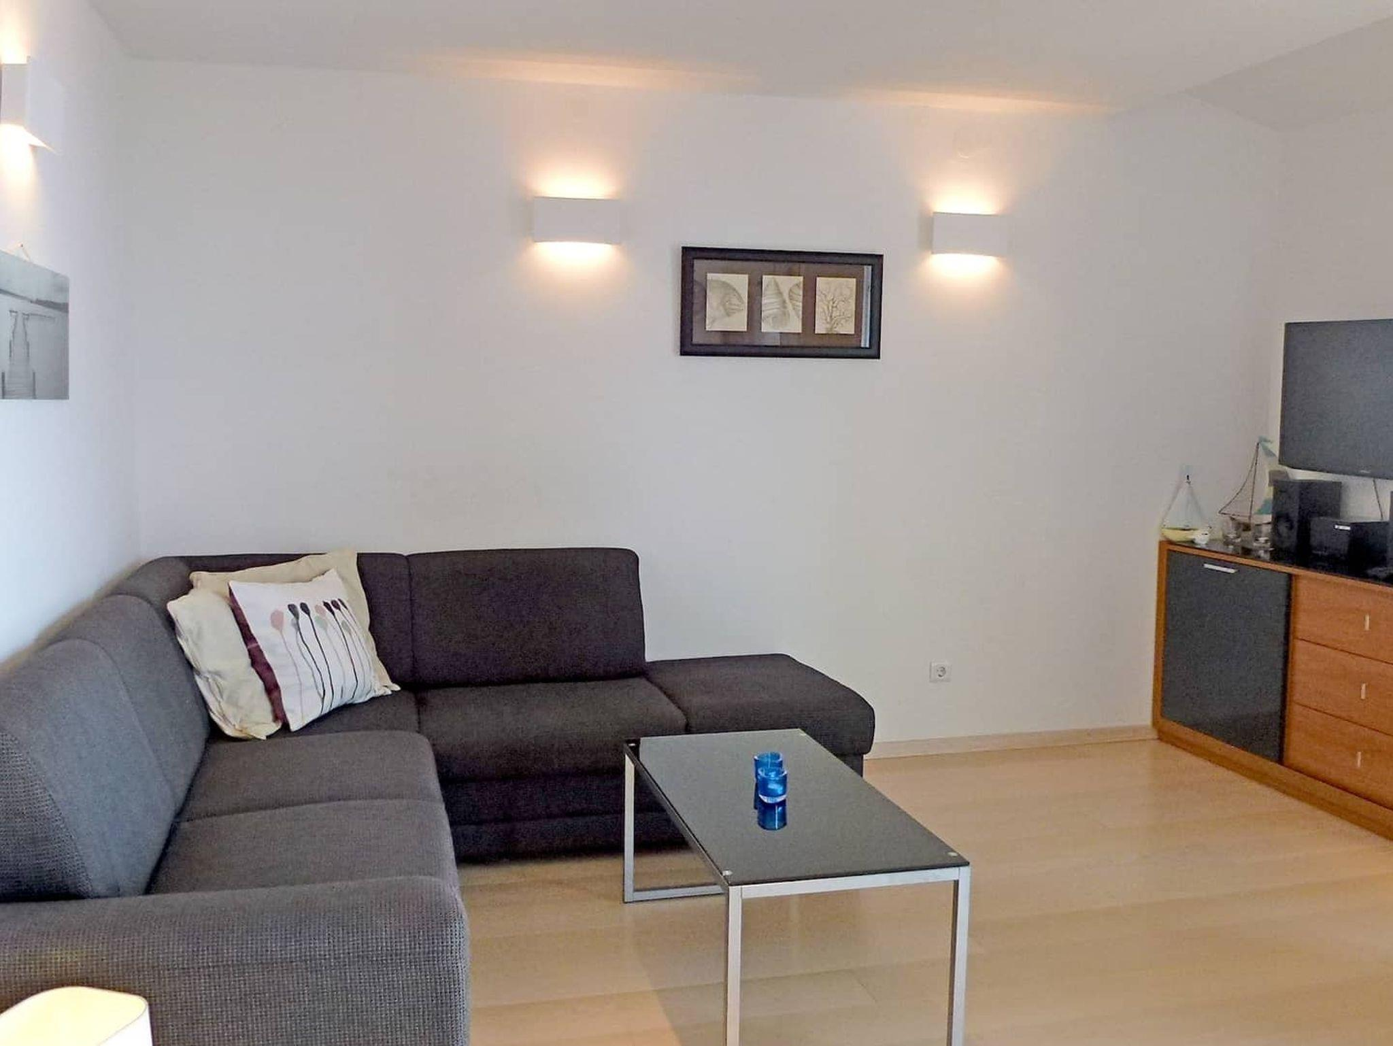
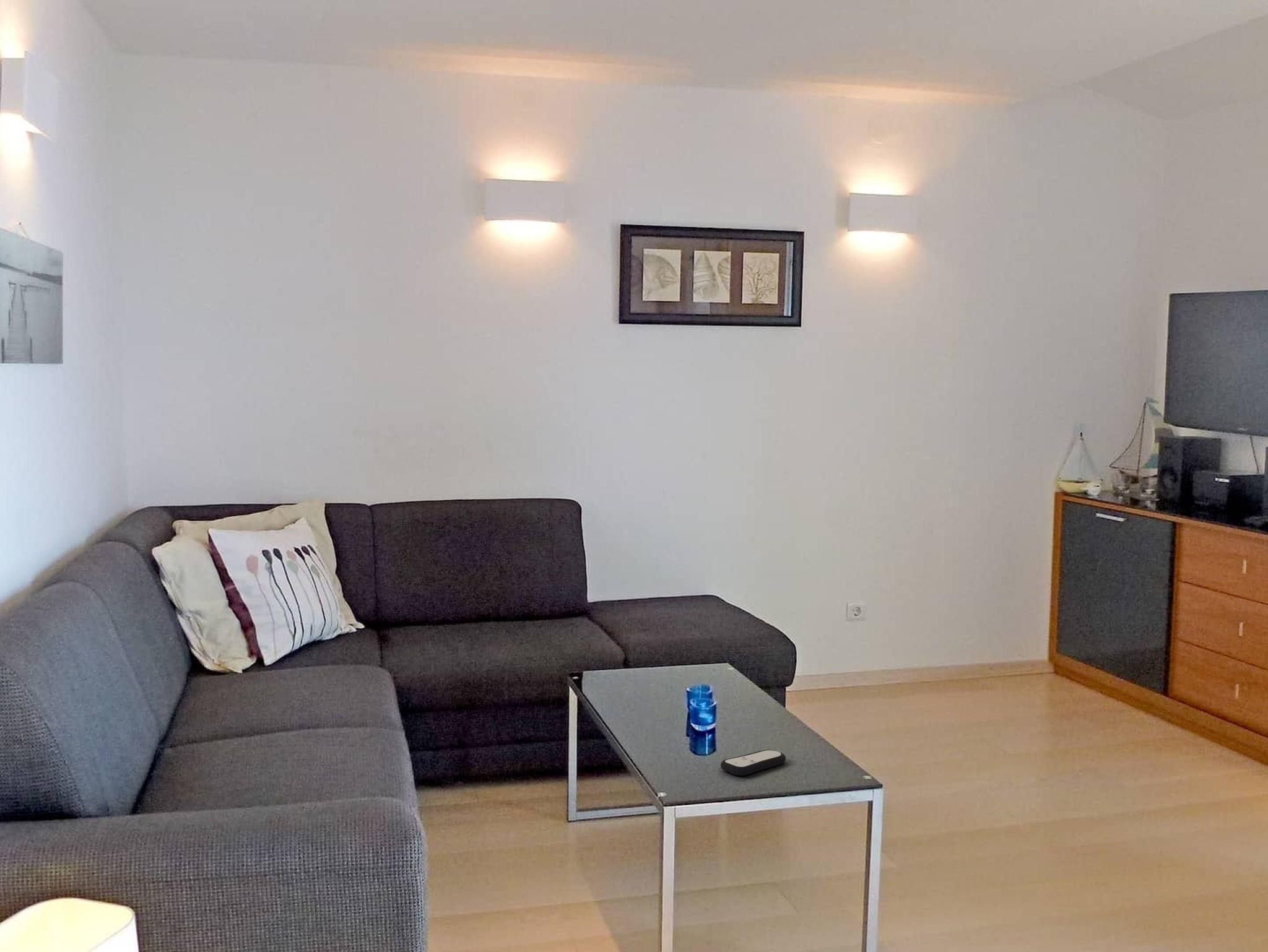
+ remote control (754, 761)
